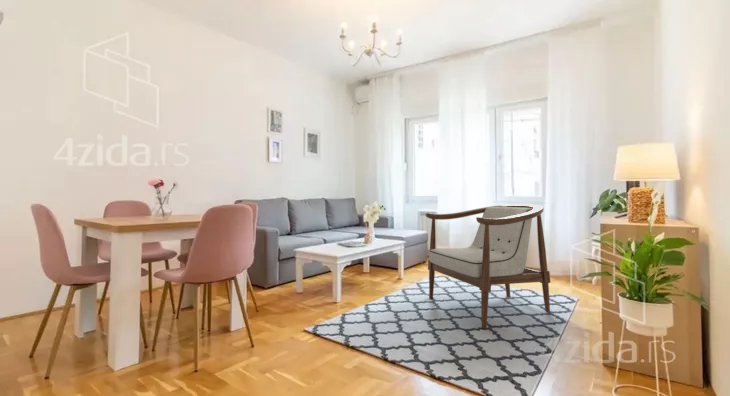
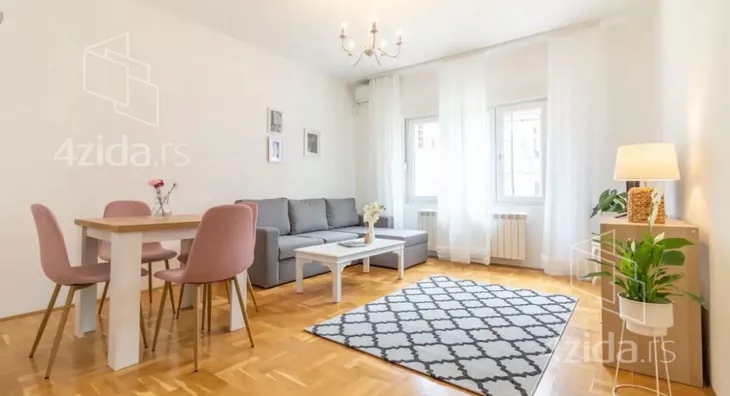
- armchair (489, 255)
